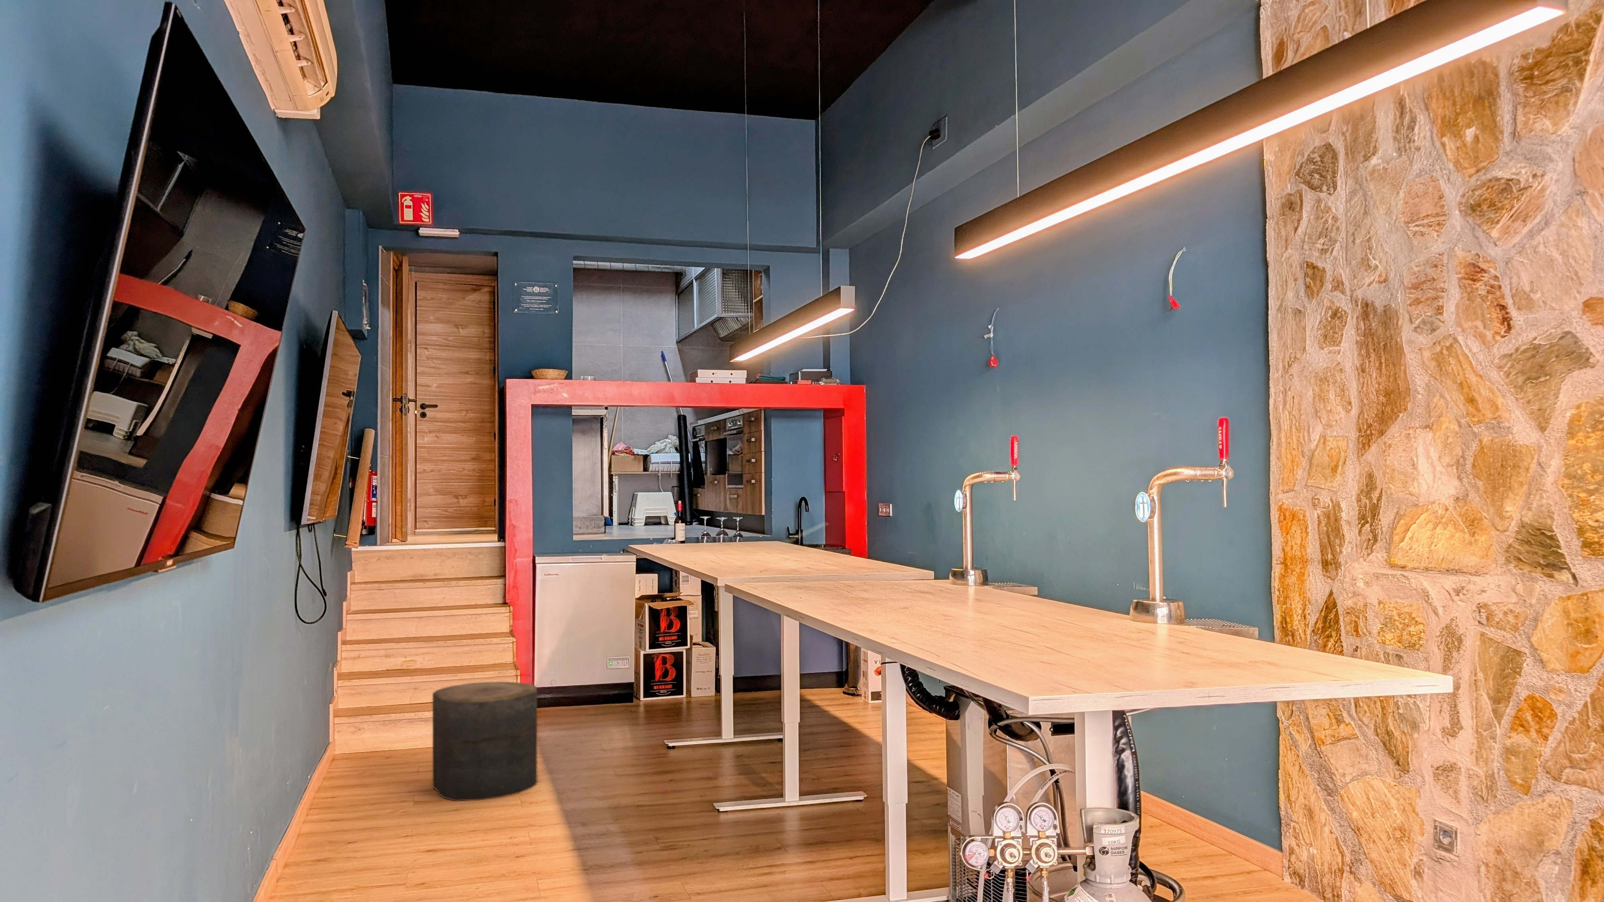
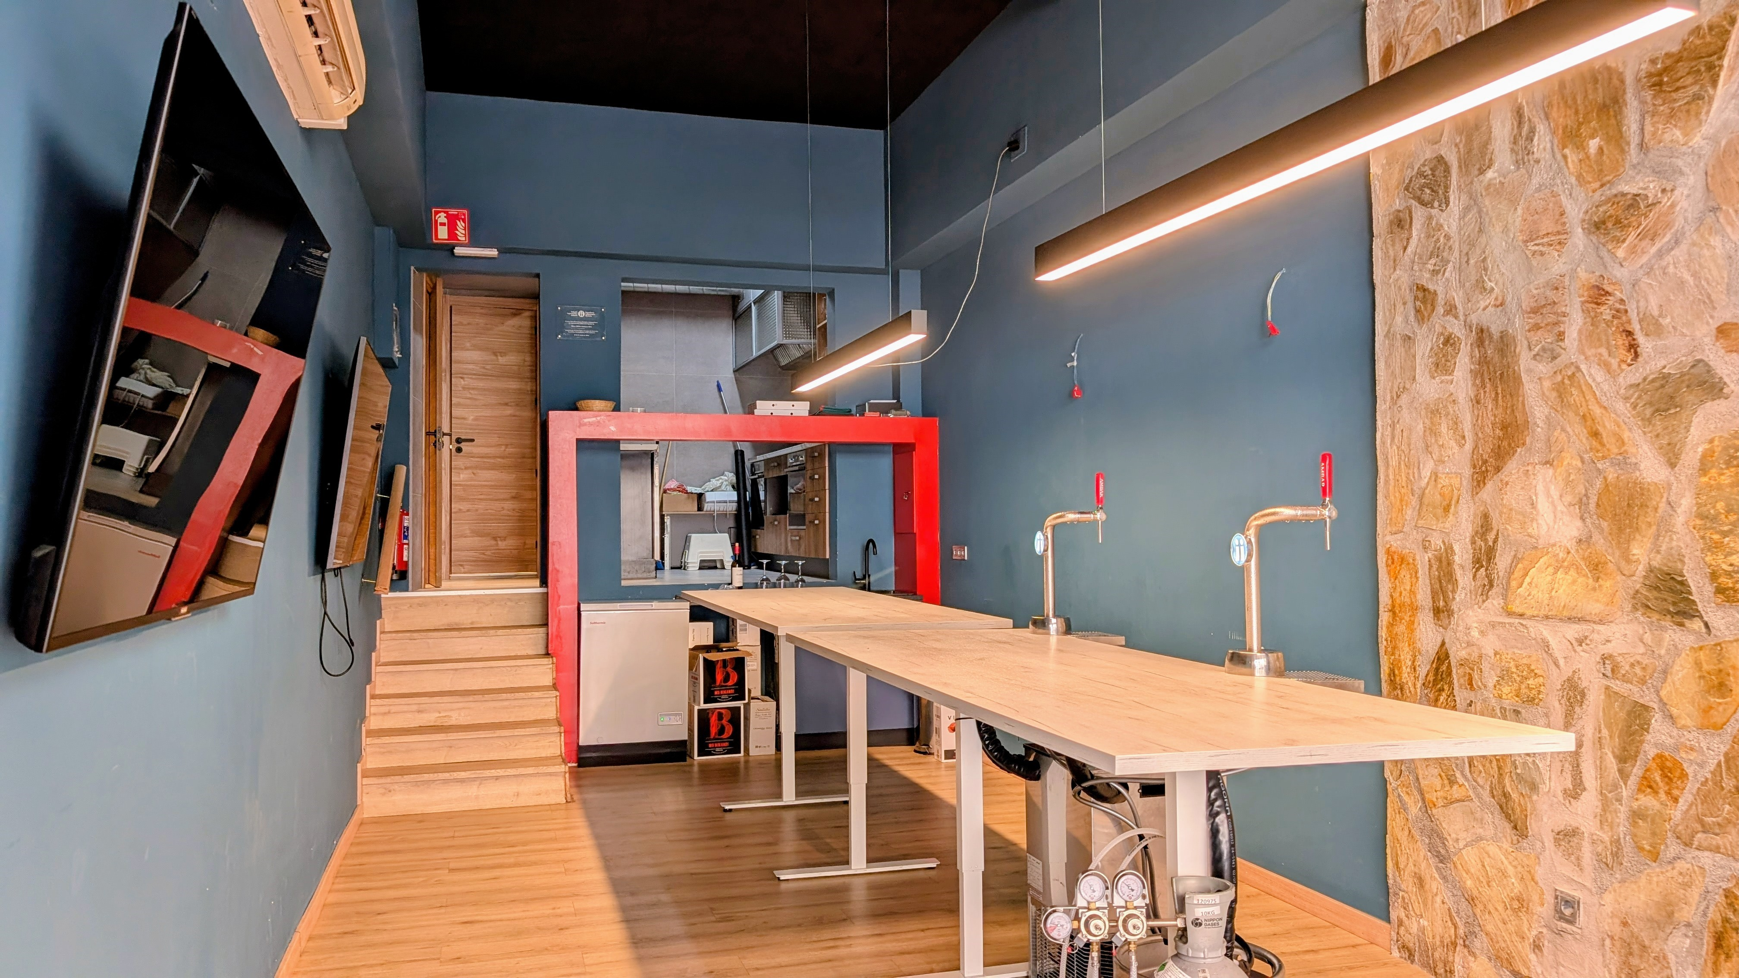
- stool (485, 738)
